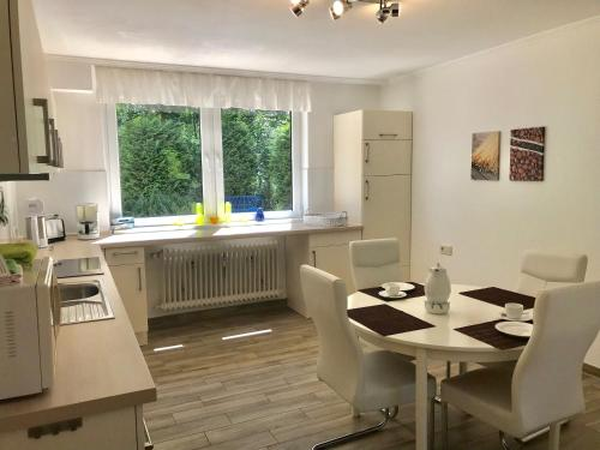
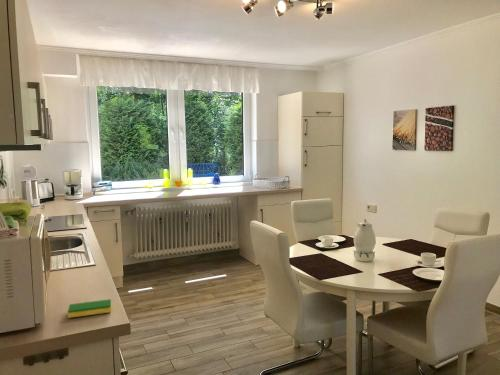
+ dish sponge (90, 308)
